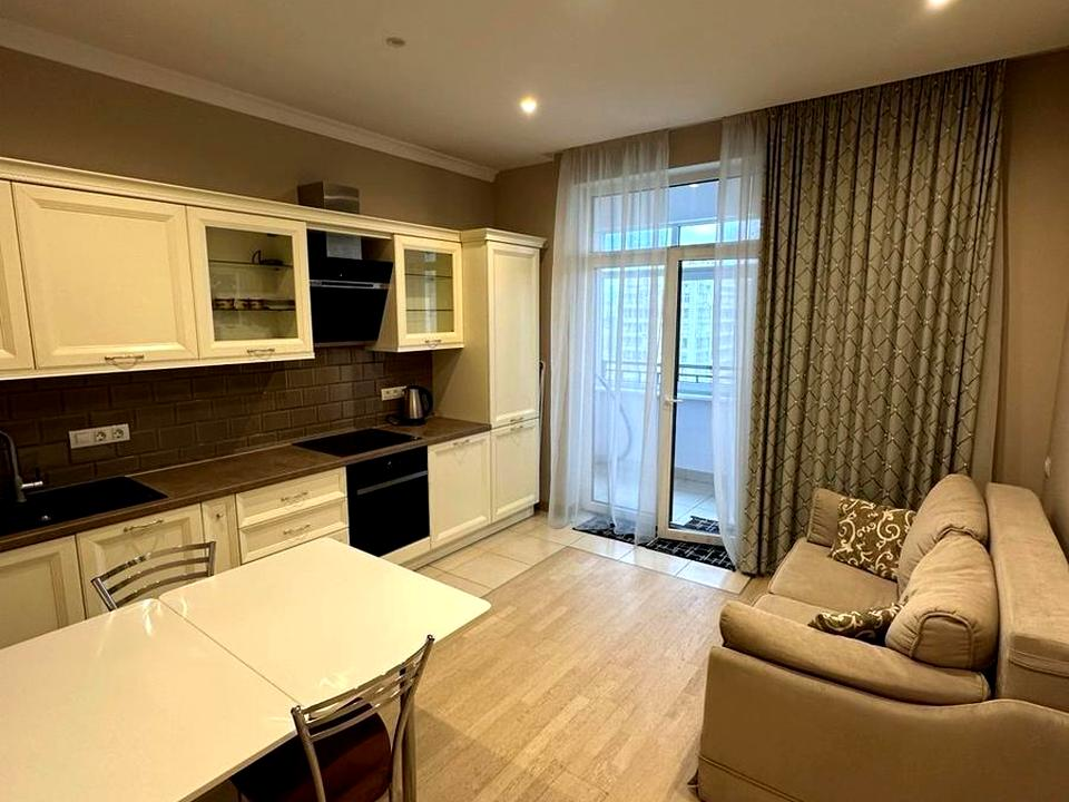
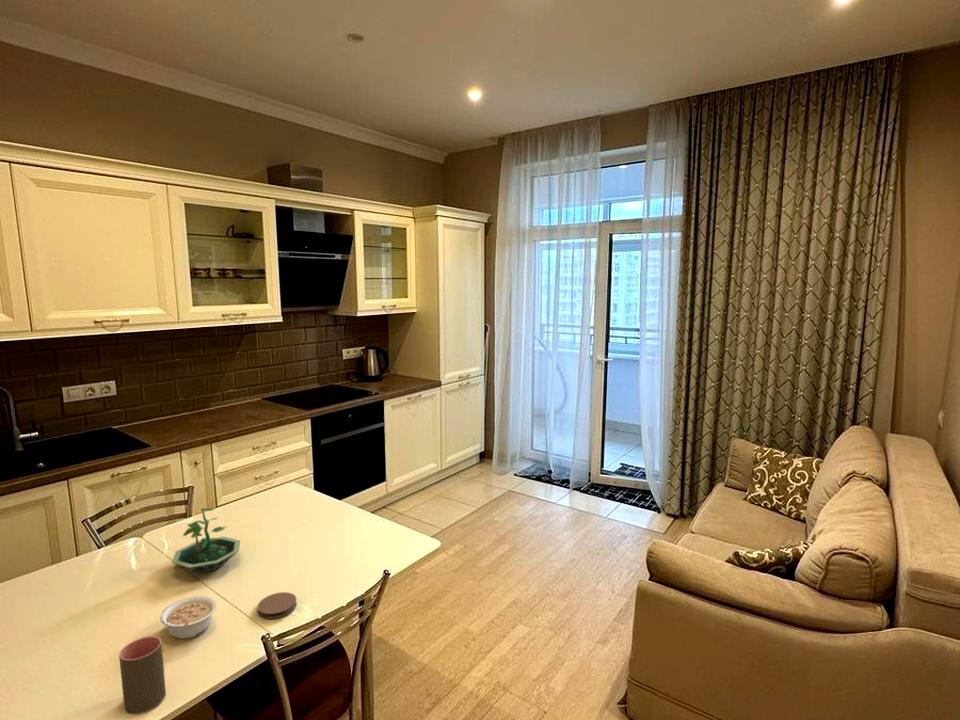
+ cup (143, 674)
+ terrarium (205, 519)
+ coaster (277, 604)
+ legume (190, 618)
